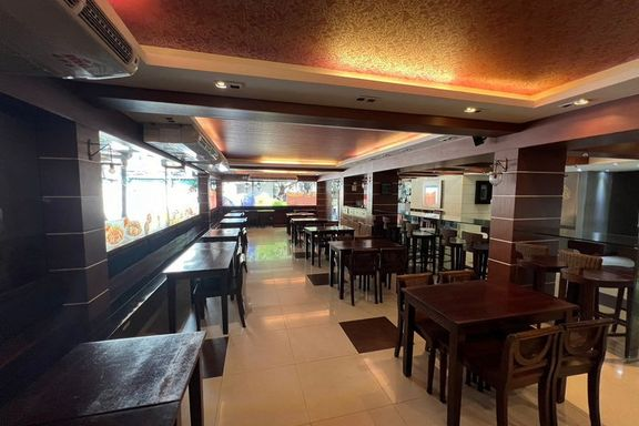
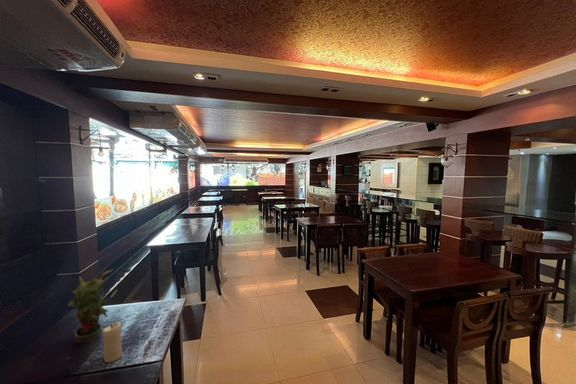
+ candle (111, 340)
+ potted plant (94, 304)
